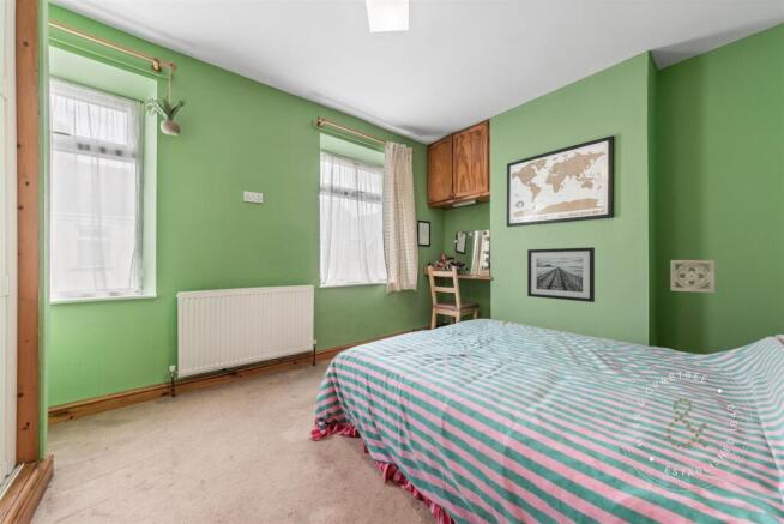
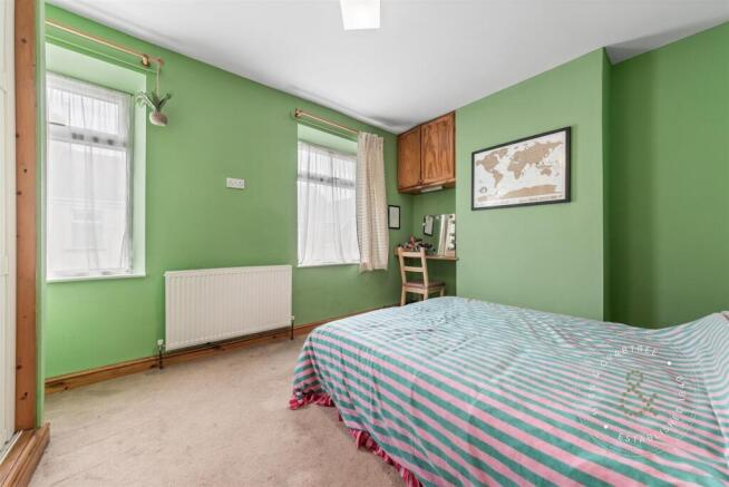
- wall ornament (690, 276)
- wall art (557, 273)
